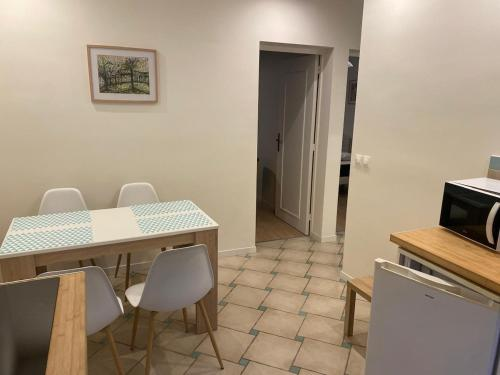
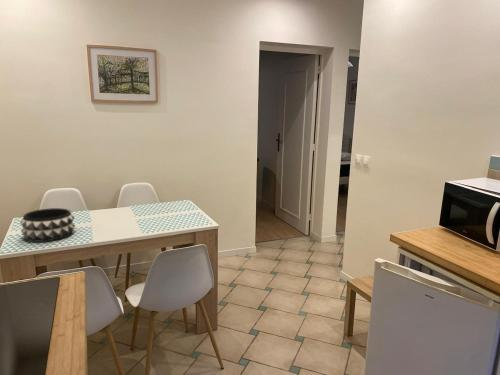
+ decorative bowl (48, 224)
